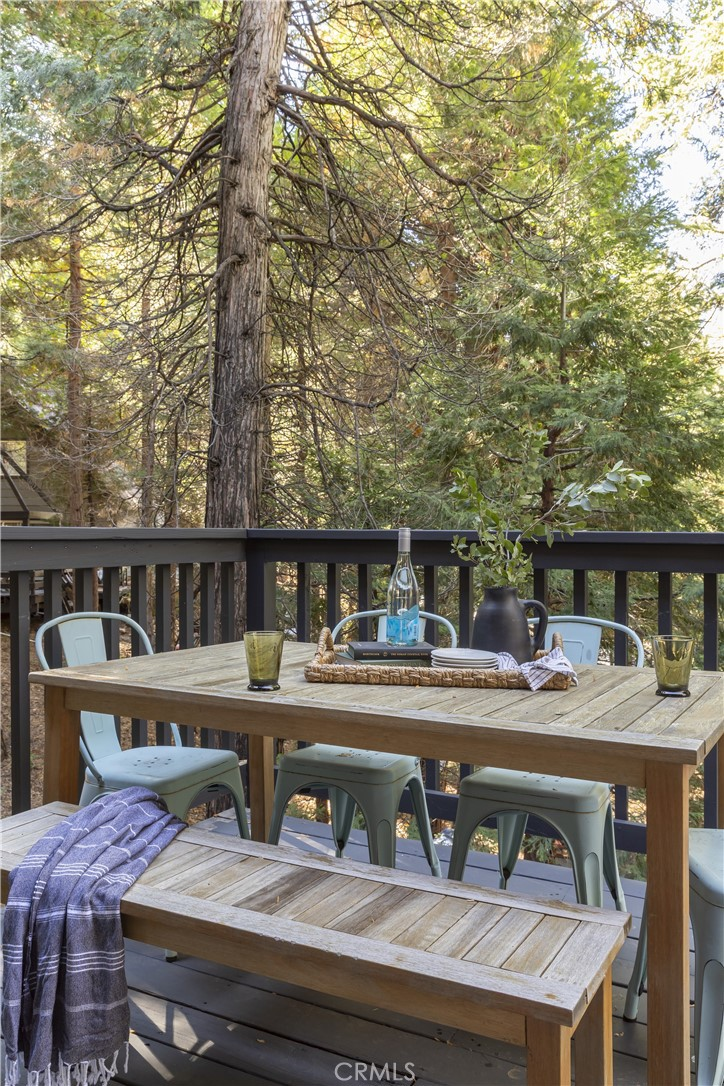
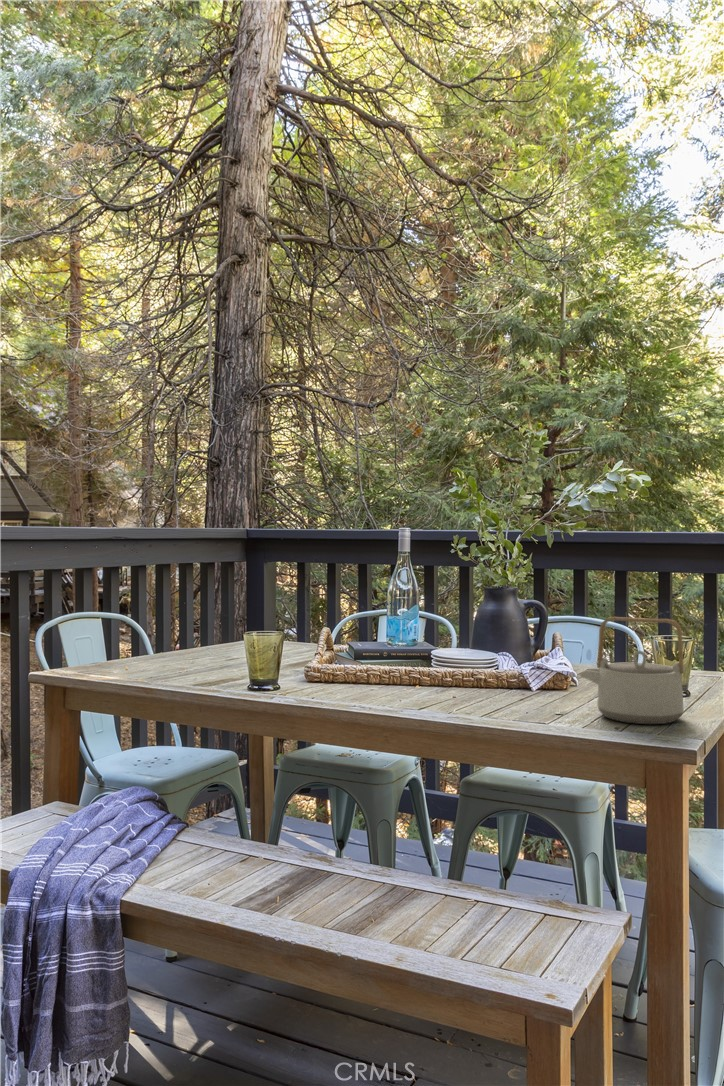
+ teapot (631, 666)
